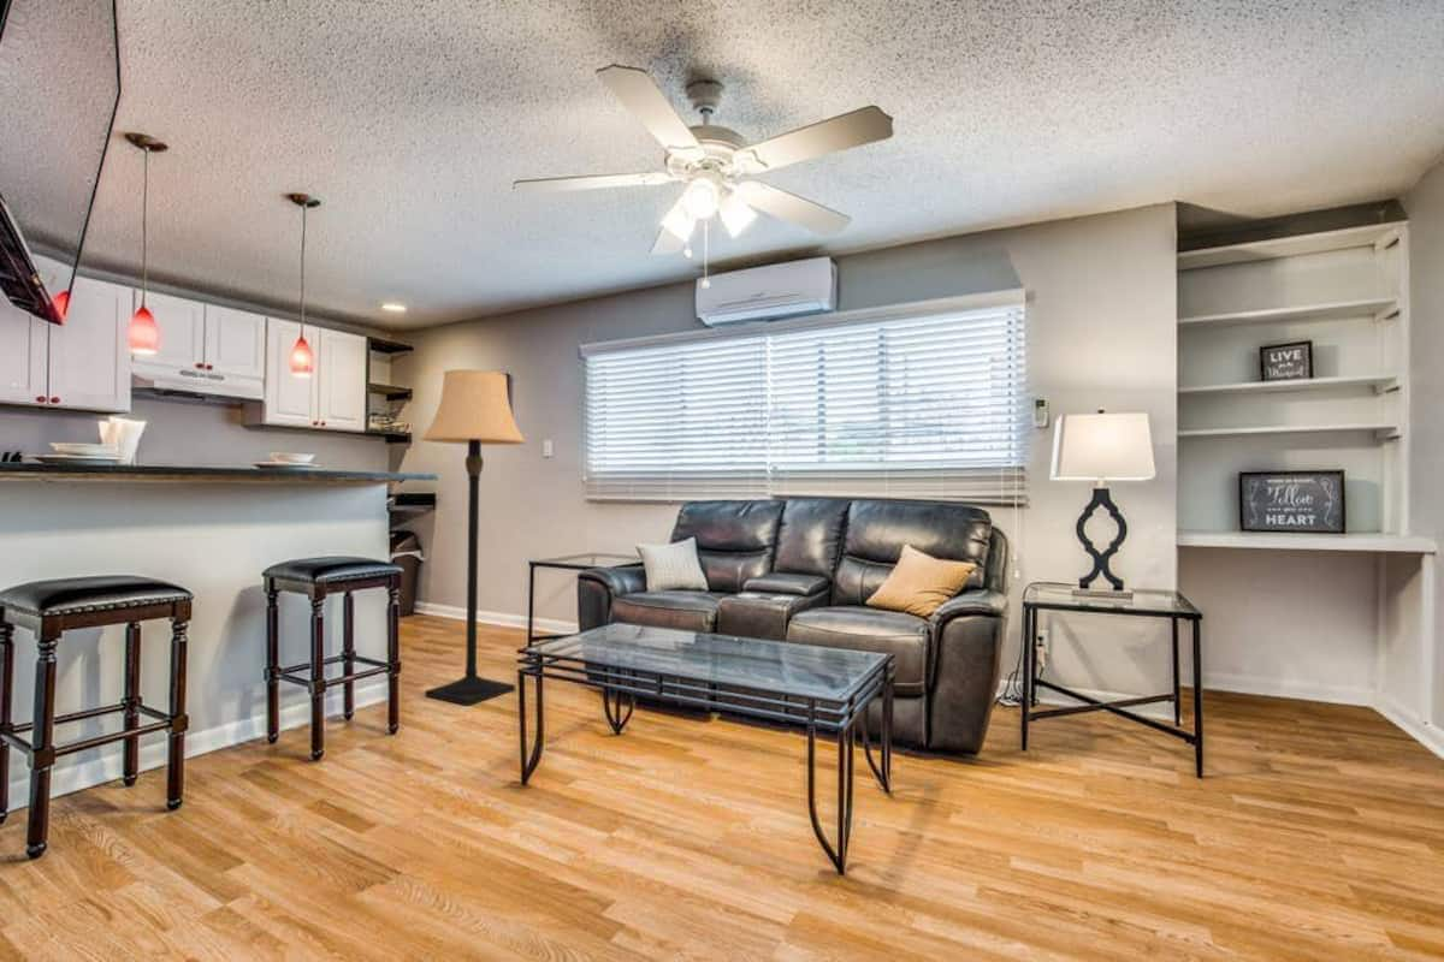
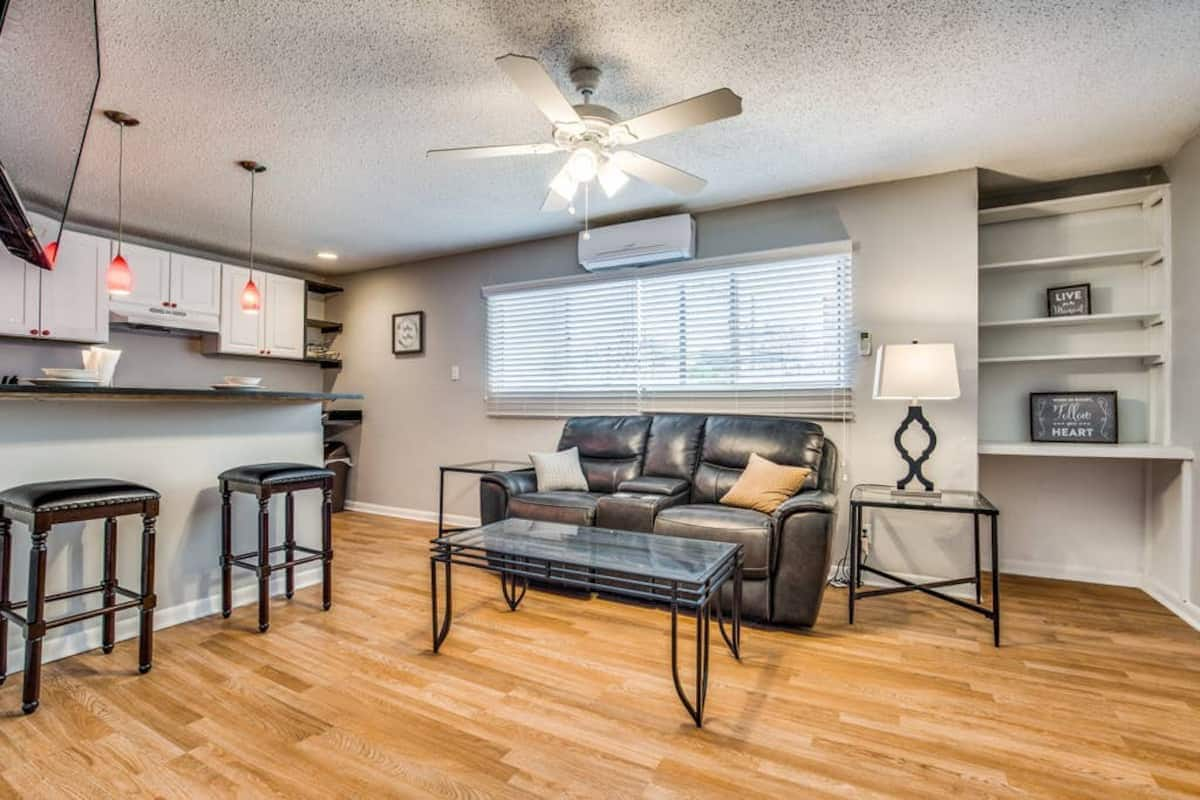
- lamp (473, 533)
